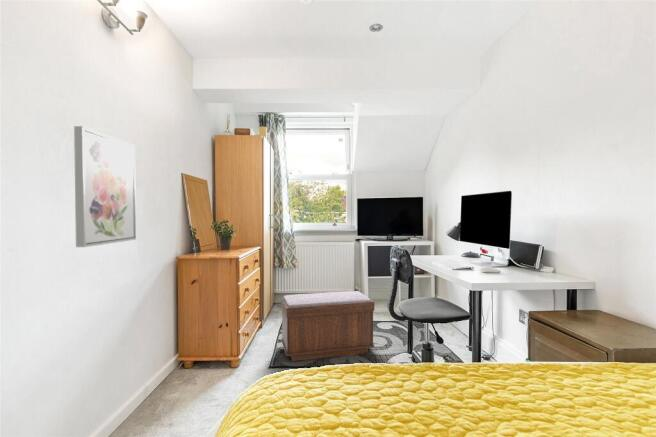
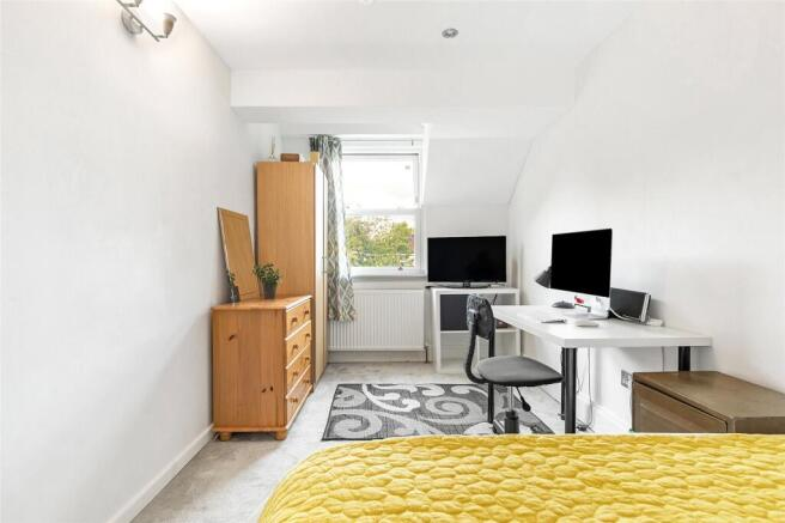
- wall art (109, 190)
- bench (326, 322)
